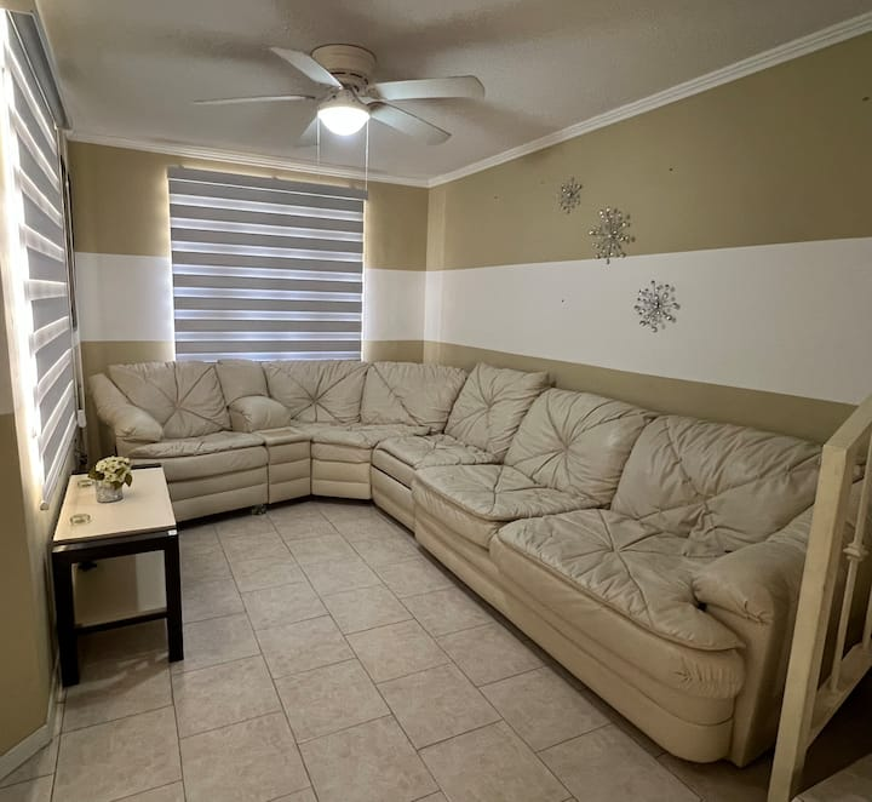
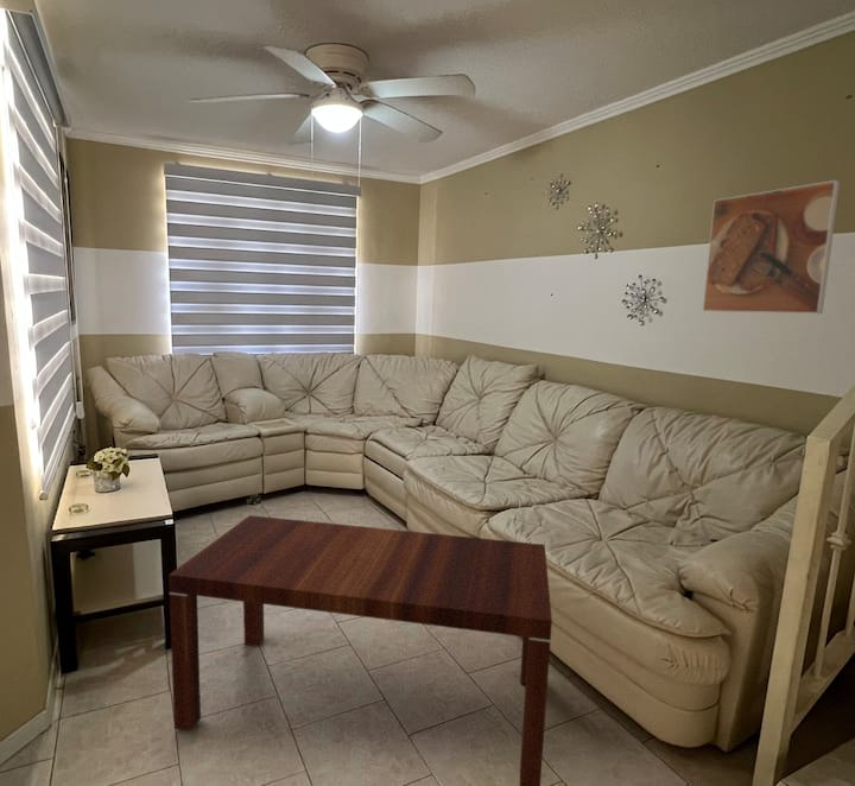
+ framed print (764, 253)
+ coffee table (374, 617)
